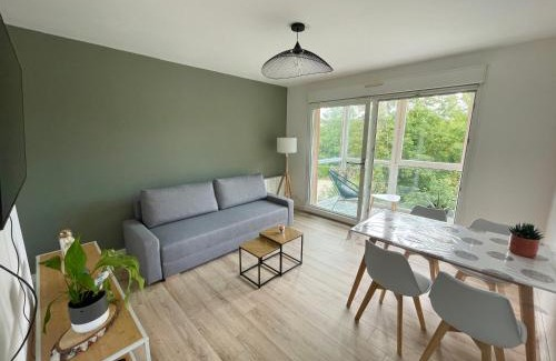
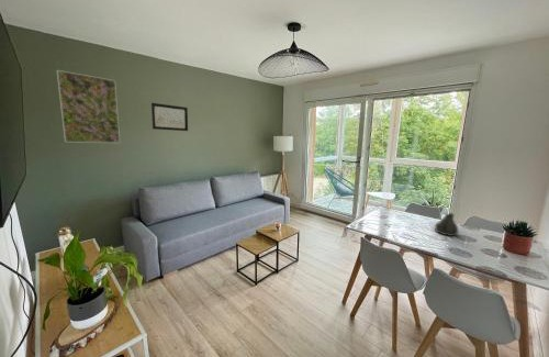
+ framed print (90, 110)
+ wall art (170, 118)
+ teapot (445, 224)
